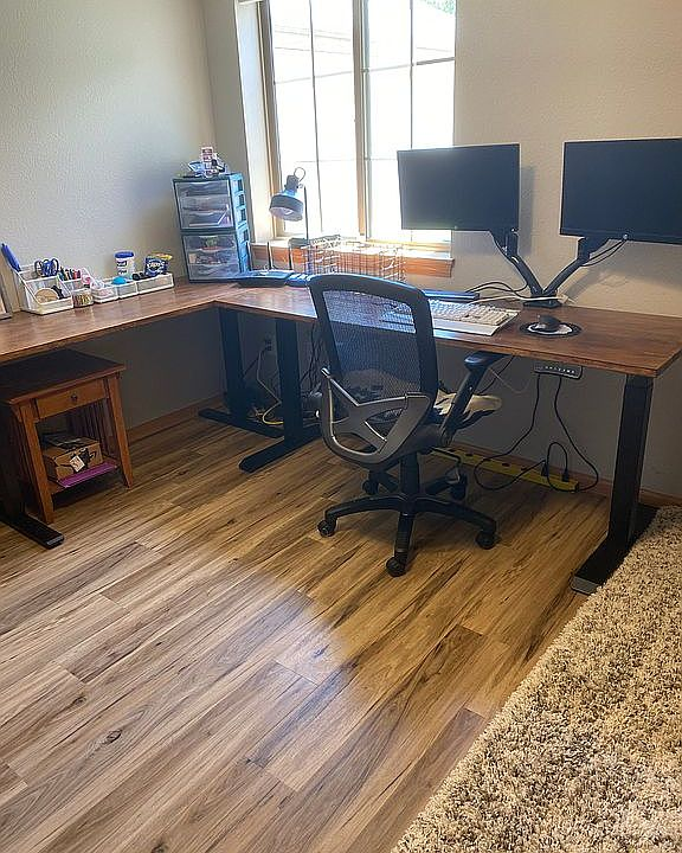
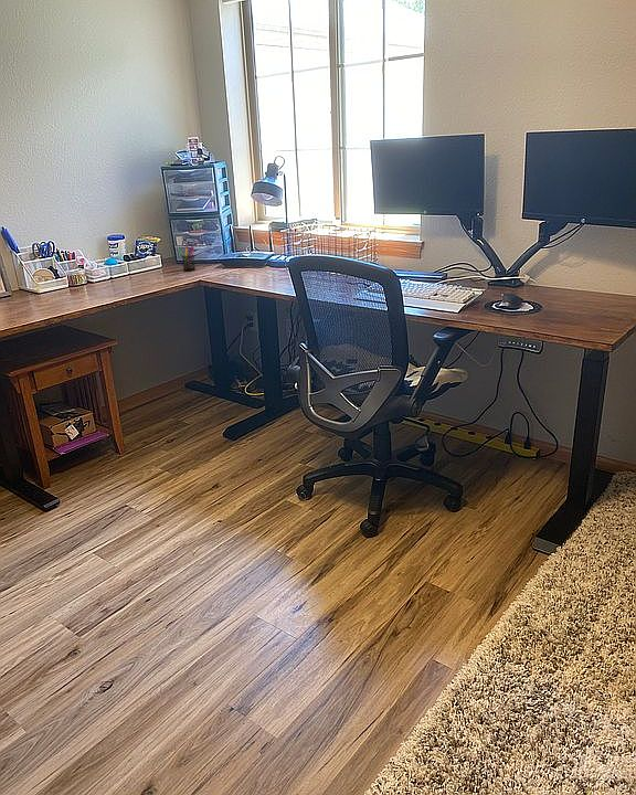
+ pen holder (187, 257)
